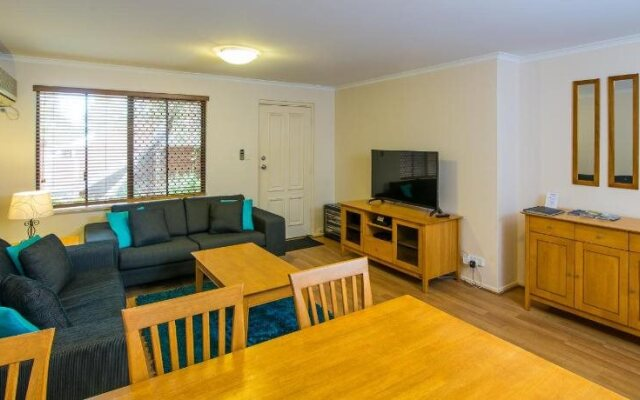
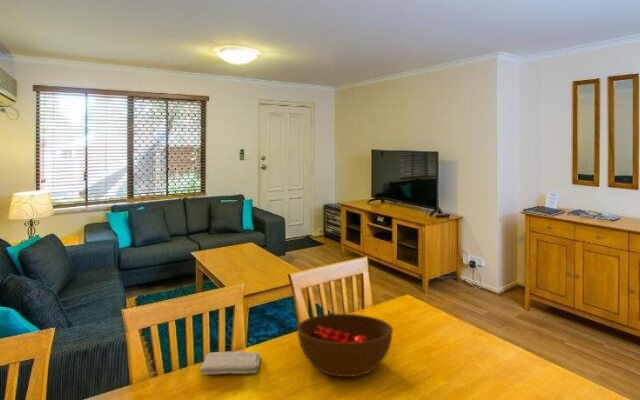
+ bowl (344, 346)
+ washcloth (231, 362)
